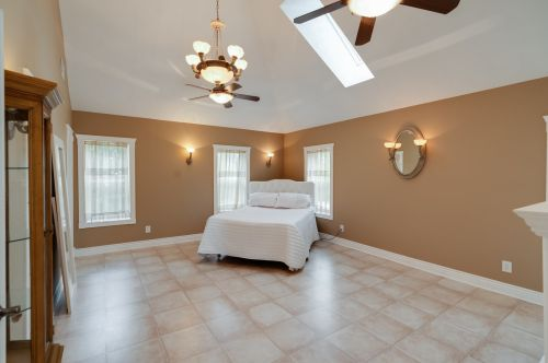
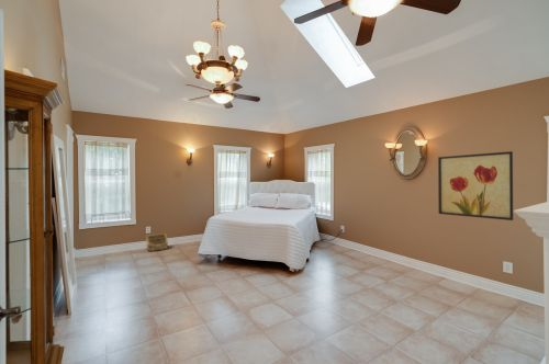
+ wall art (472, 185)
+ basket (157, 241)
